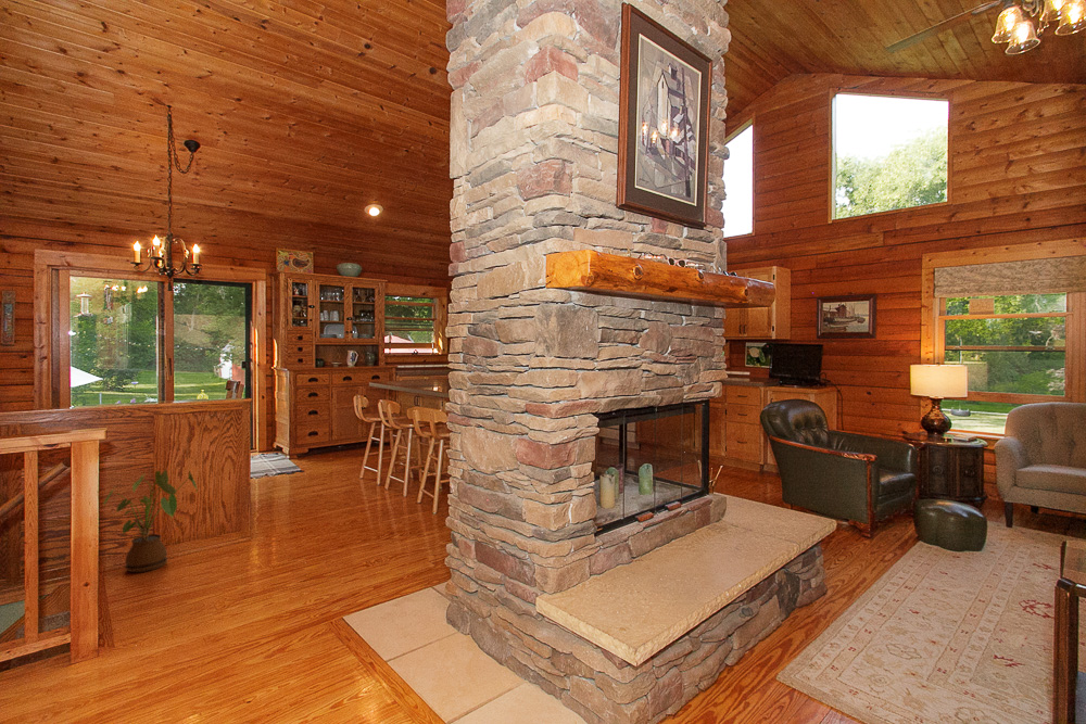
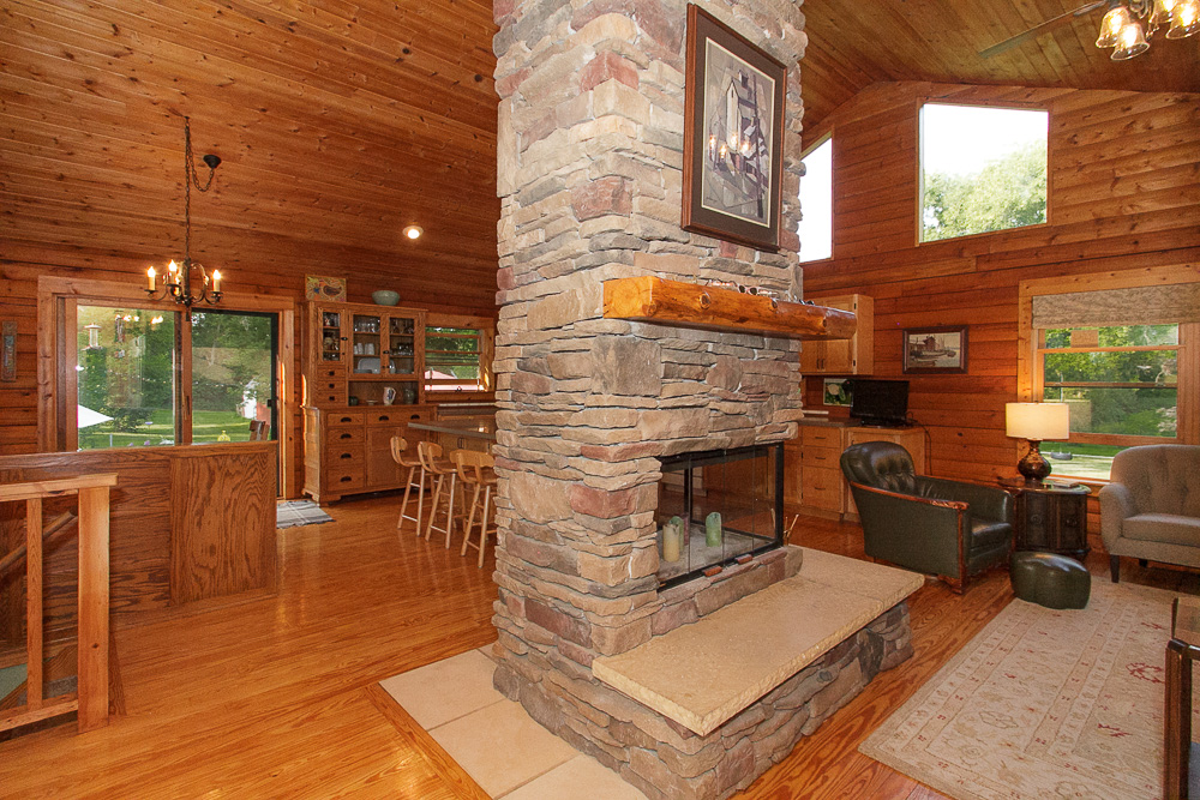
- house plant (152, 520)
